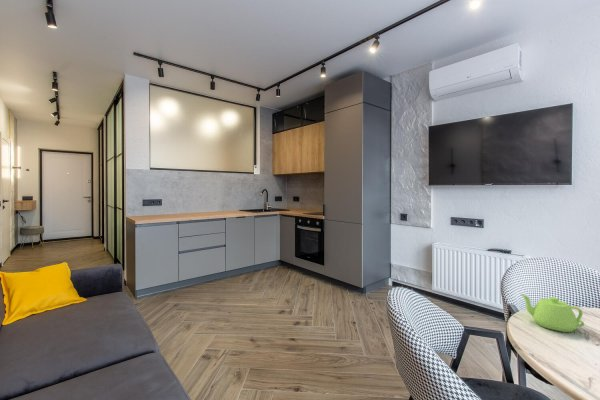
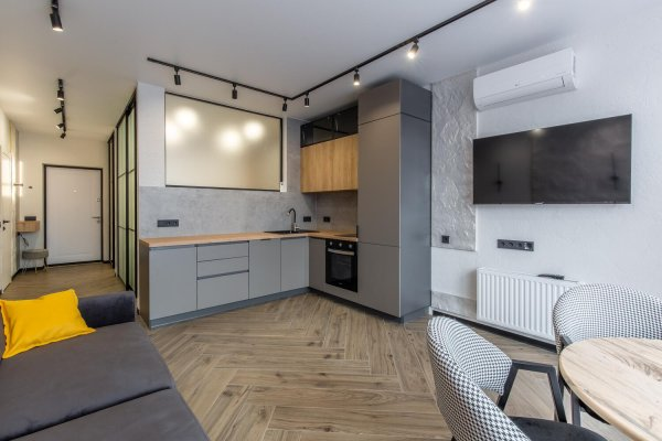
- teapot (550, 310)
